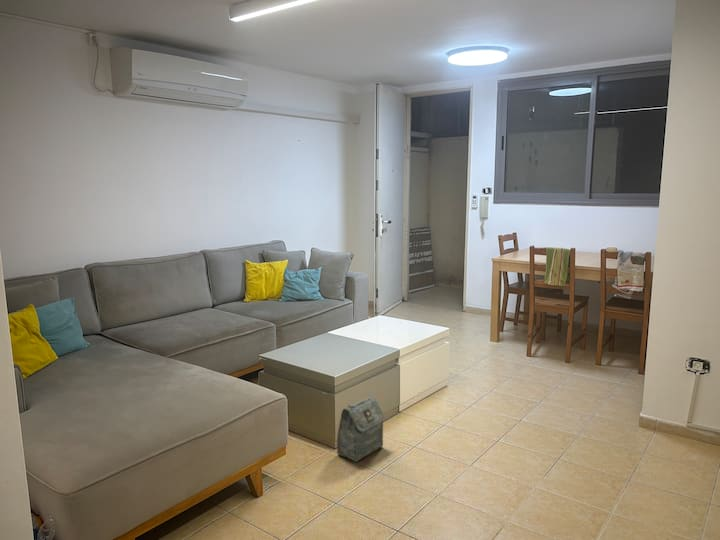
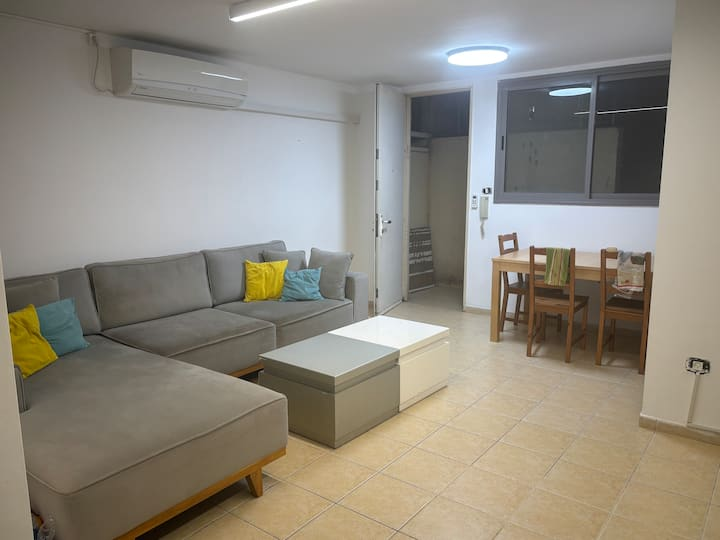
- bag (361, 426)
